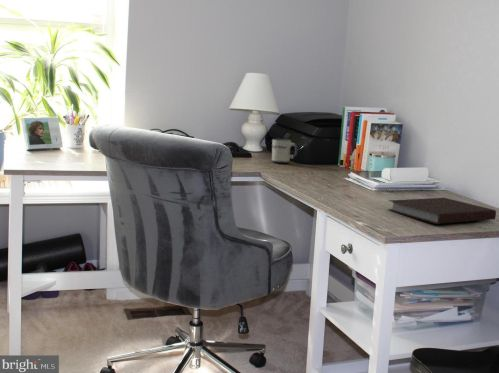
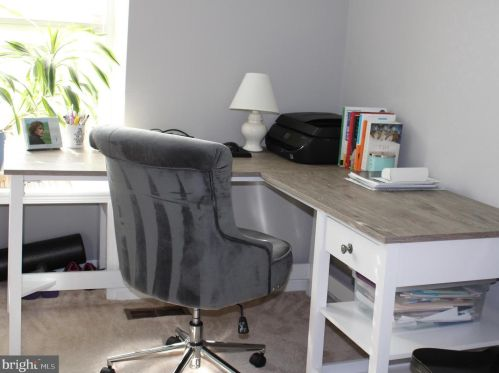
- notebook (441, 210)
- mug (284, 151)
